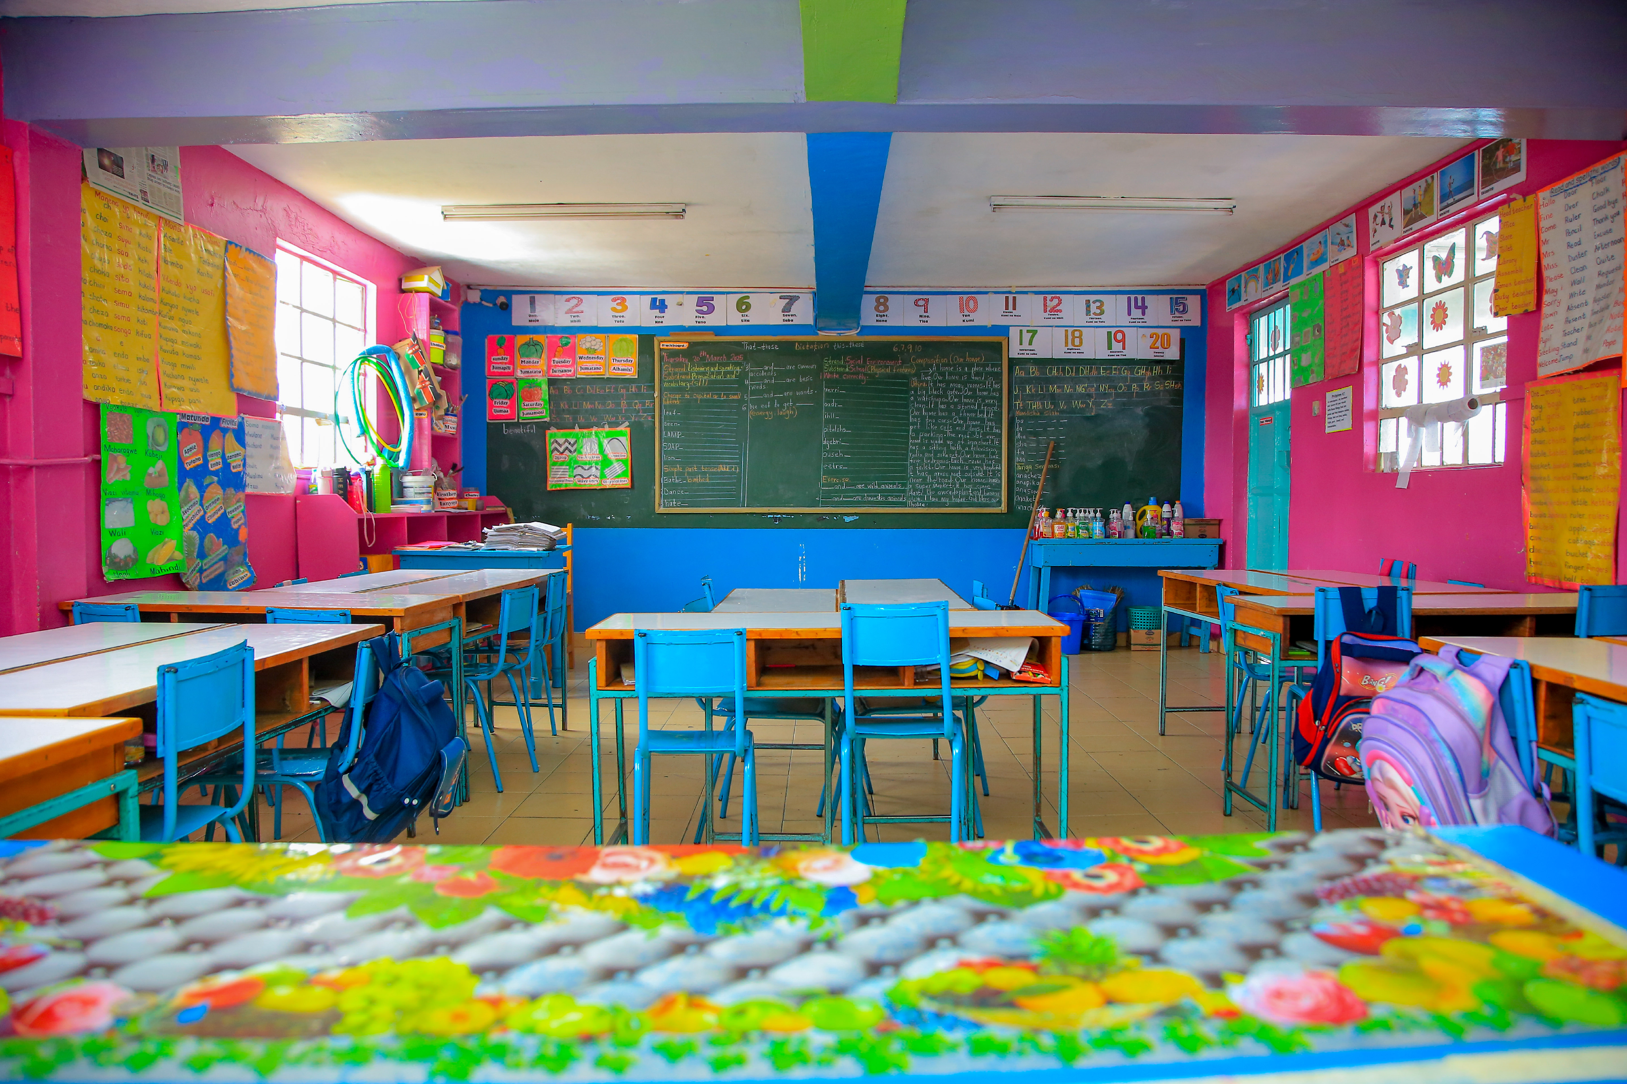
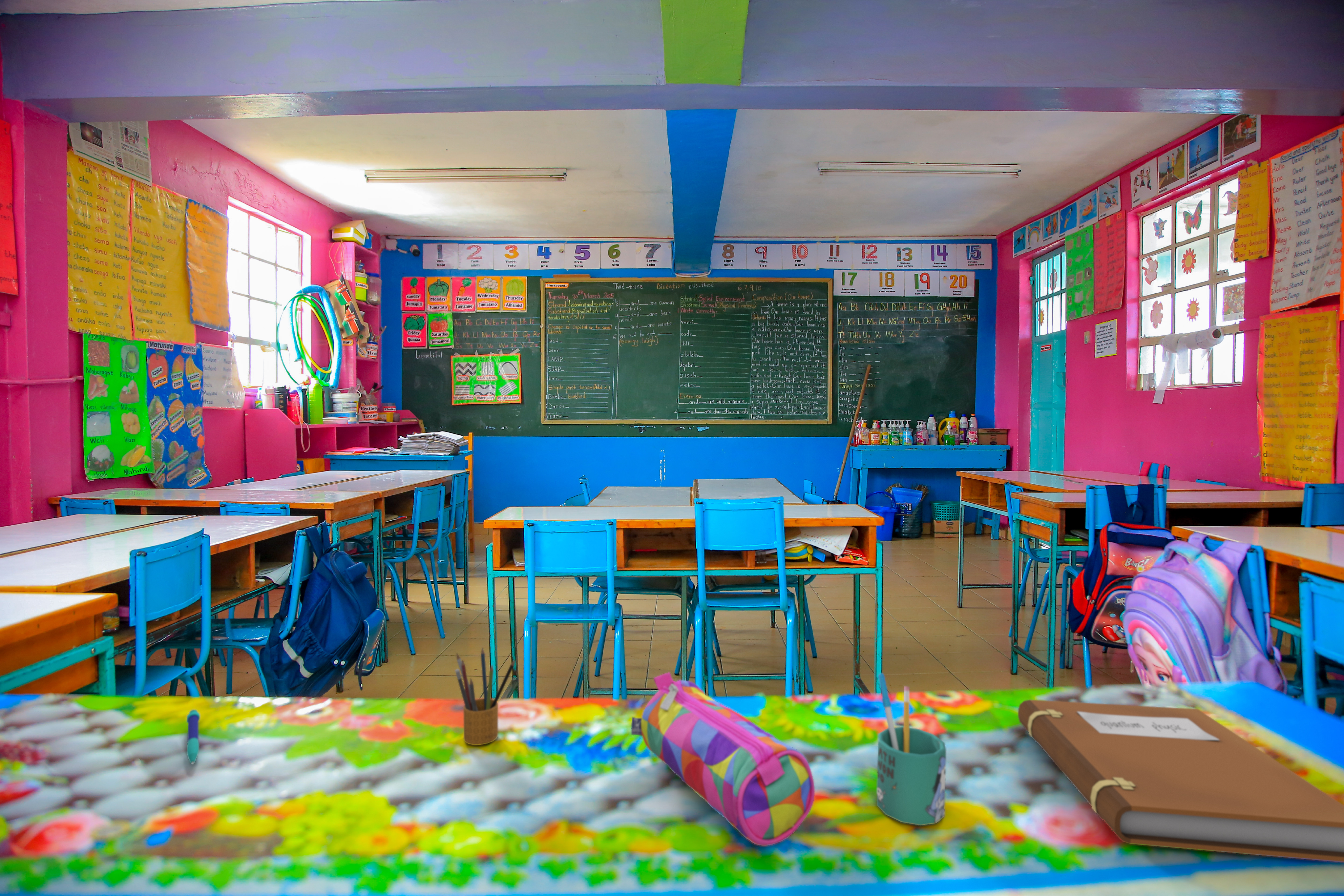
+ pencil case (716, 750)
+ pencil box (484, 696)
+ mug (907, 740)
+ pen (192, 736)
+ notebook (1158, 763)
